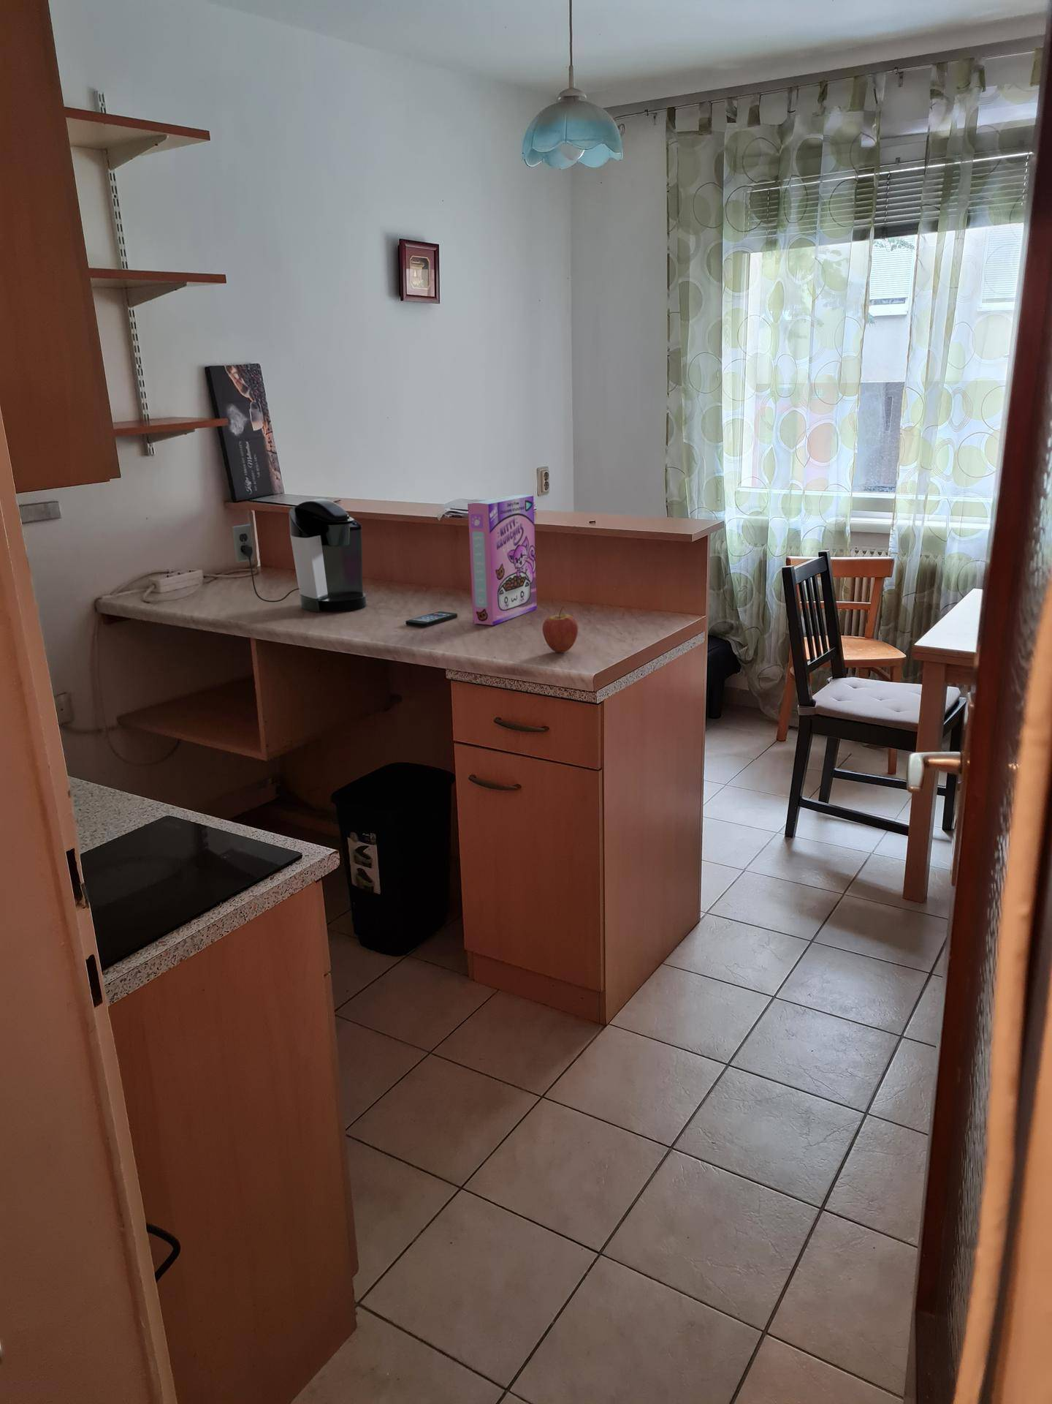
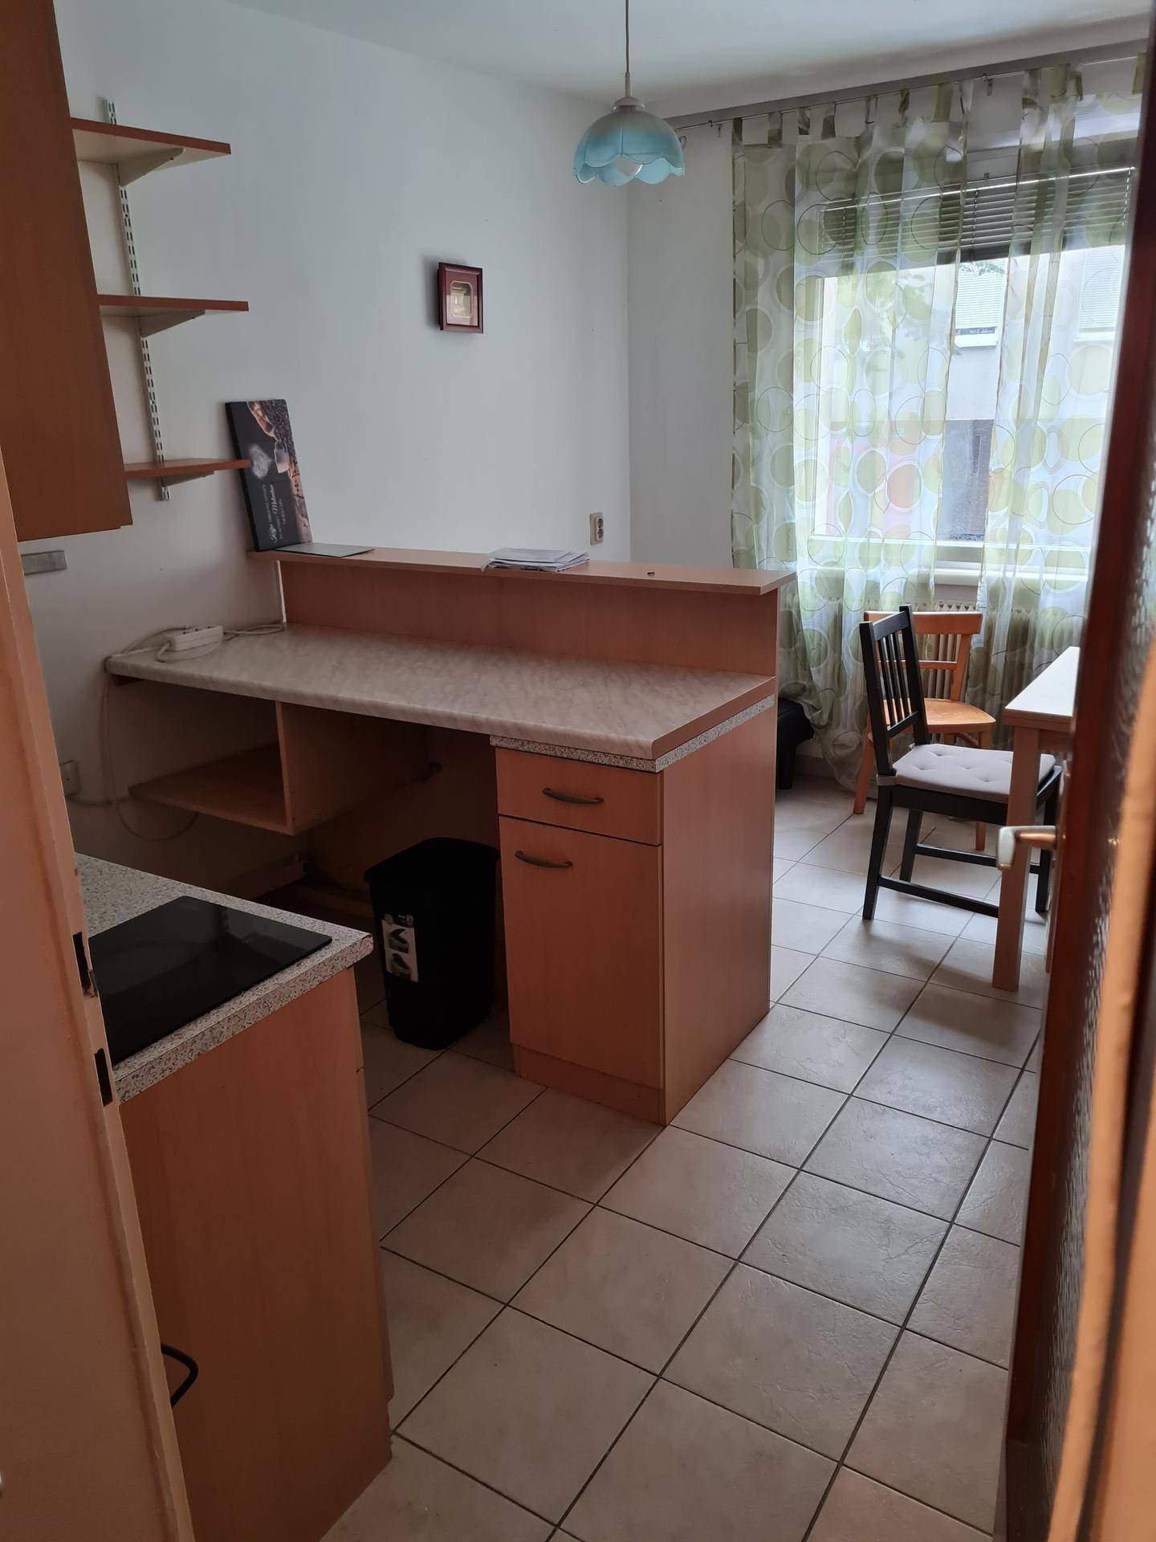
- fruit (559, 629)
- smartphone (432, 619)
- cereal box (504, 558)
- coffee maker (309, 556)
